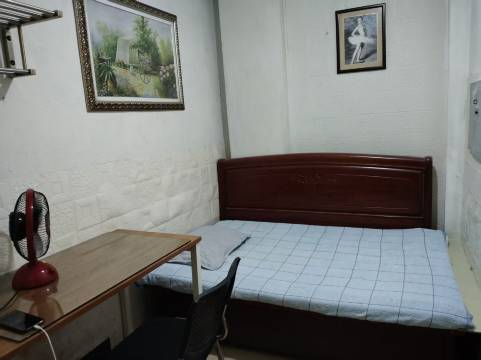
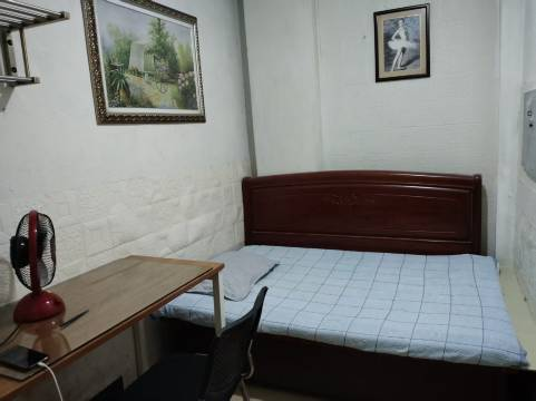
+ pen (76, 316)
